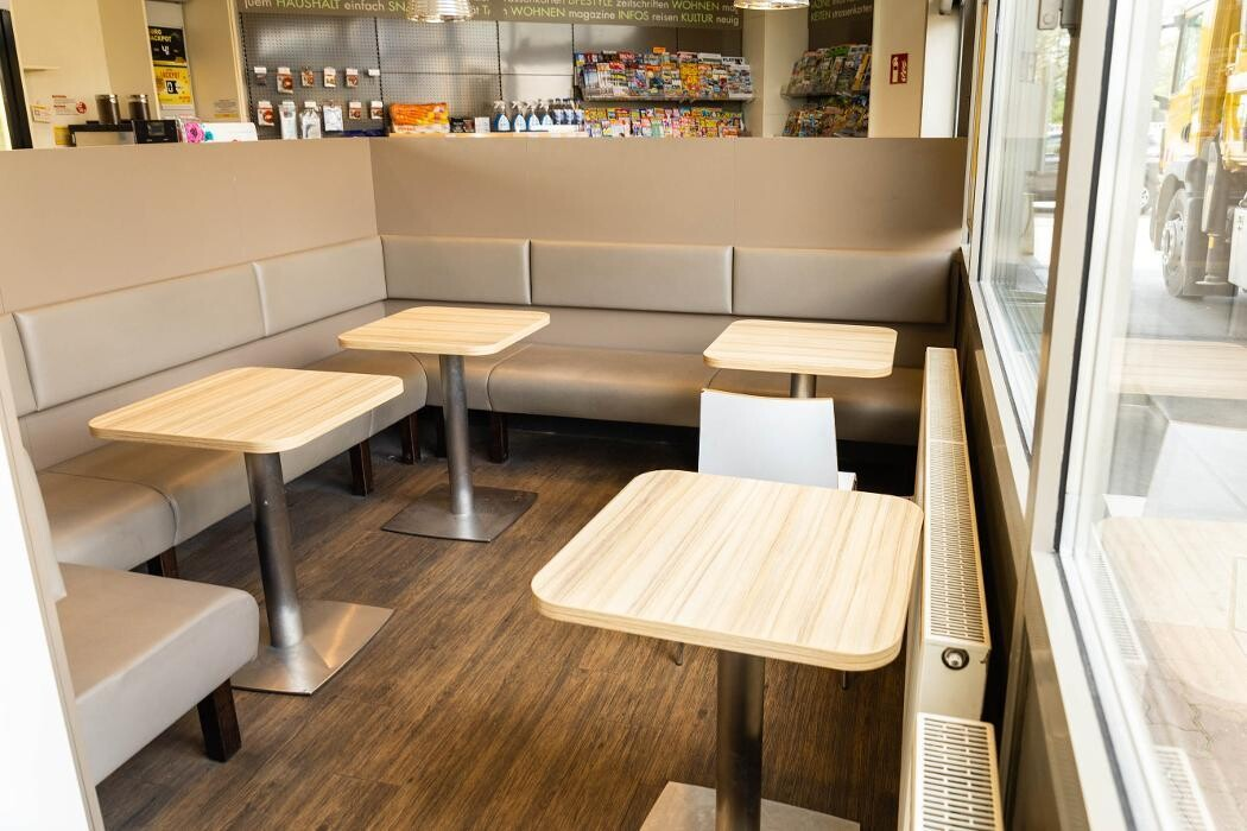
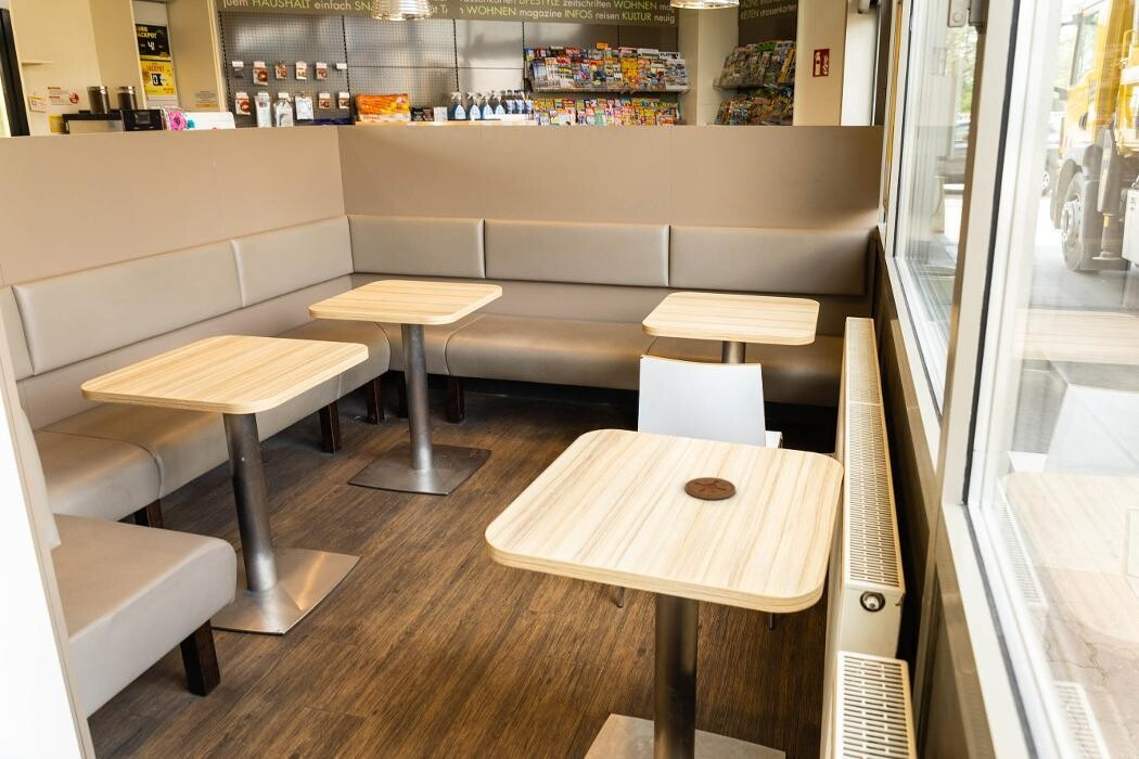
+ coaster (709, 488)
